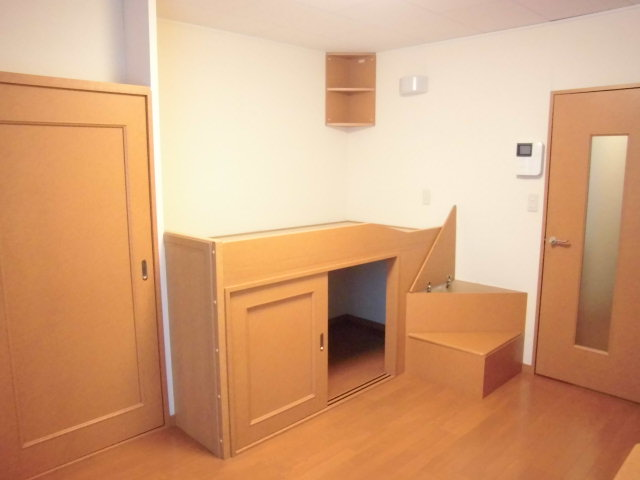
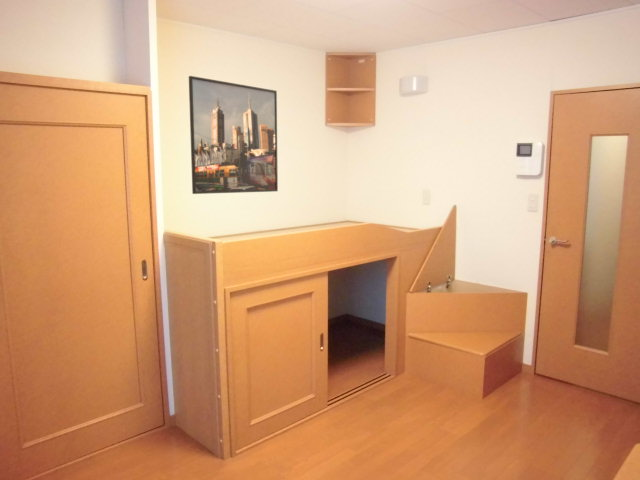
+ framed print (237, 139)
